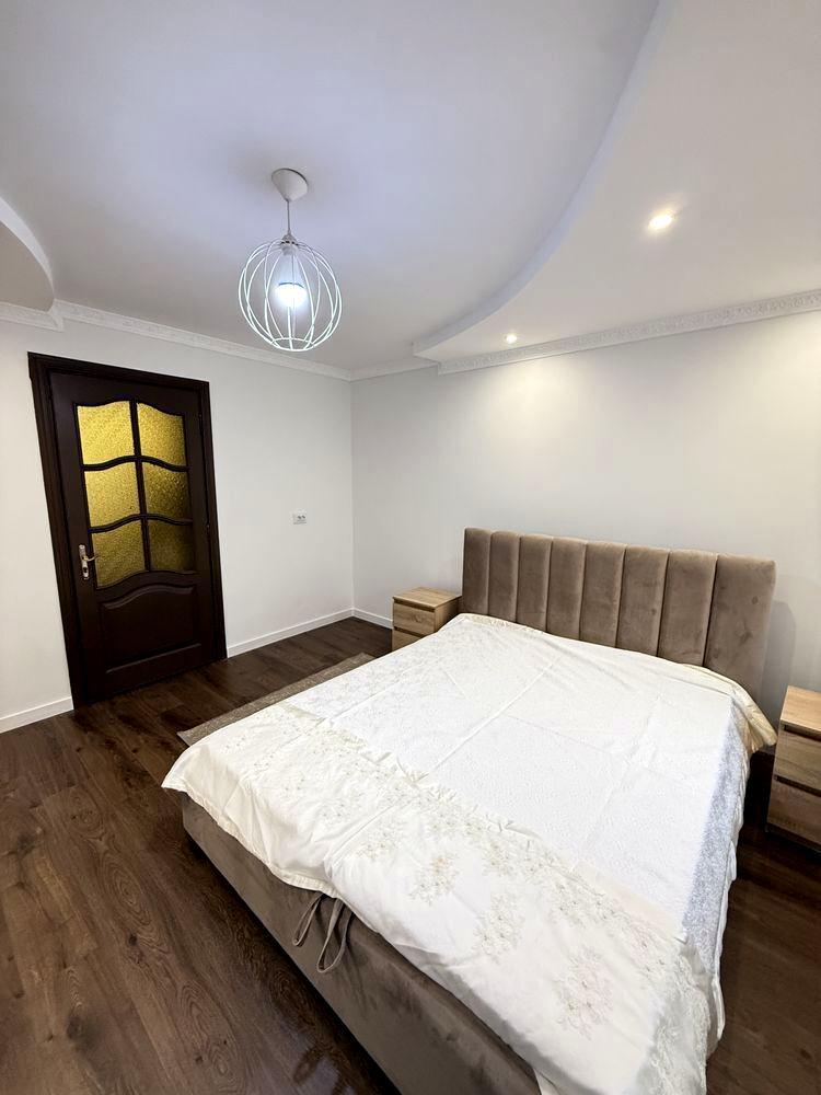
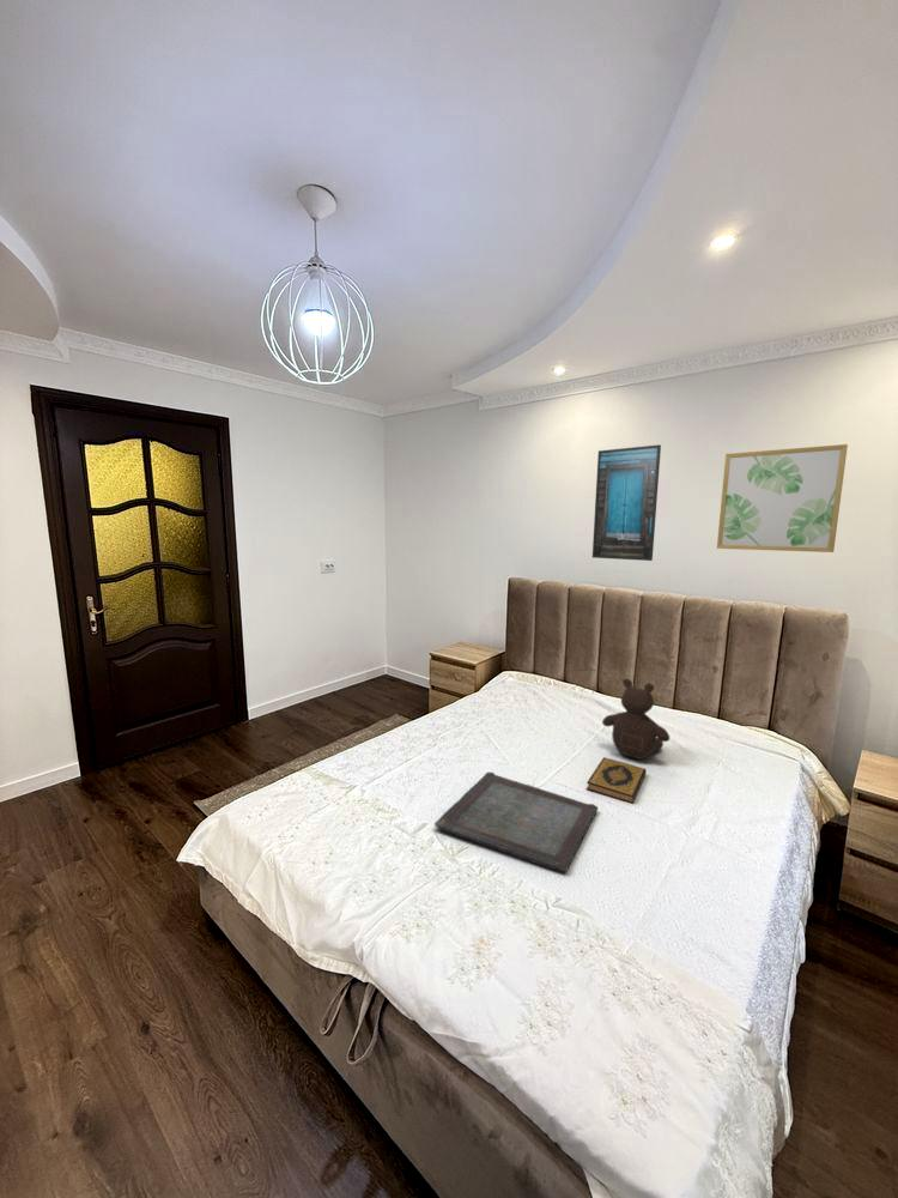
+ hardback book (617, 779)
+ serving tray (518, 815)
+ wall art (777, 501)
+ teddy bear (638, 715)
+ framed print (624, 504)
